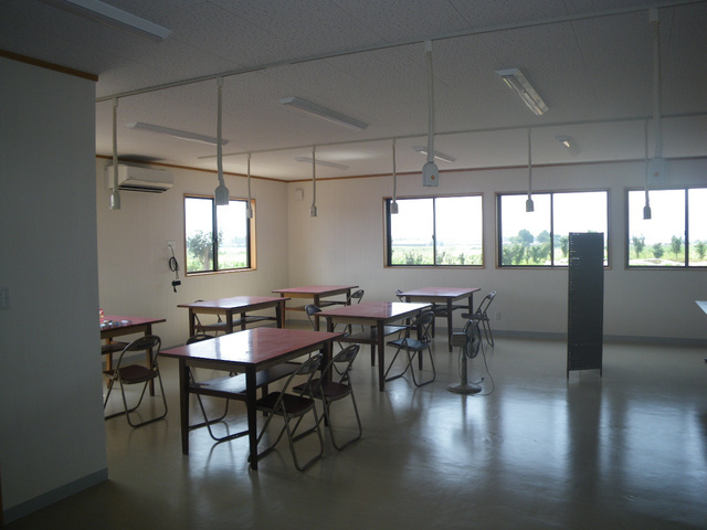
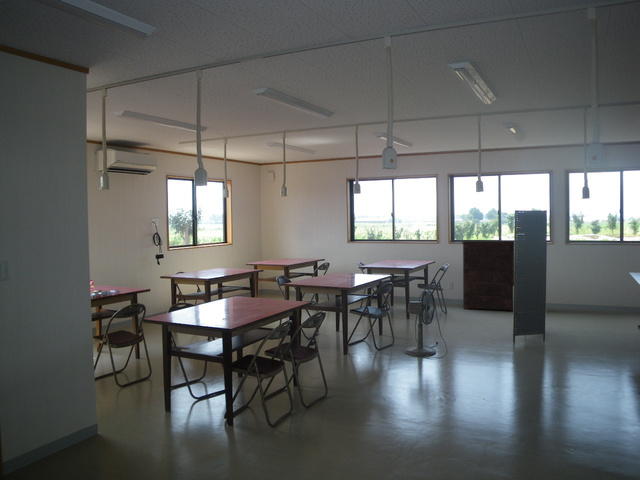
+ dresser (490, 274)
